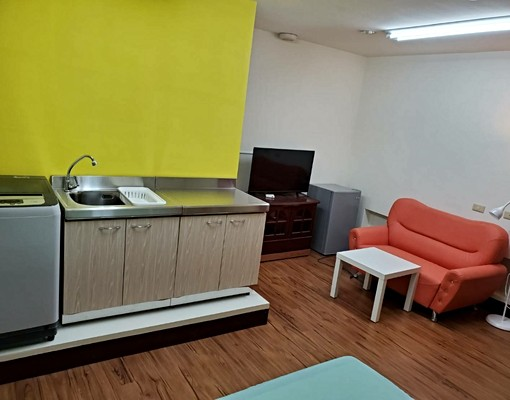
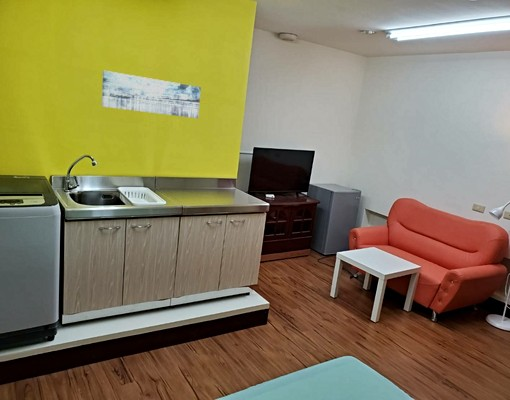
+ wall art (154, 96)
